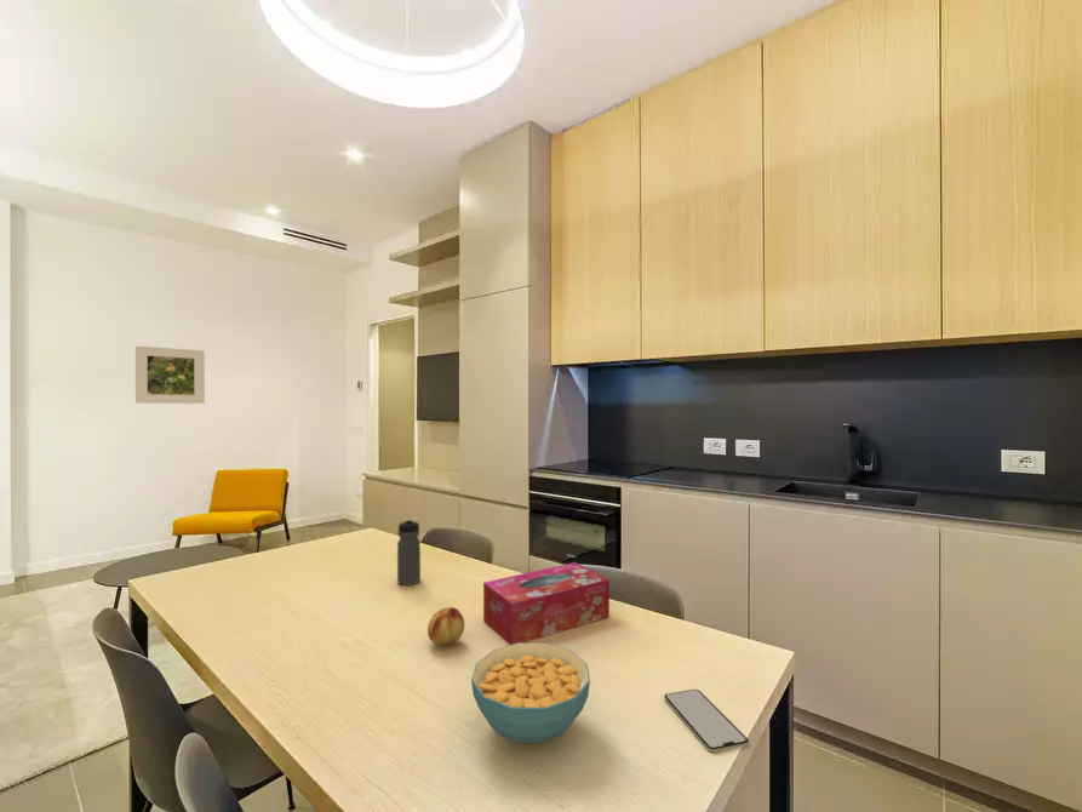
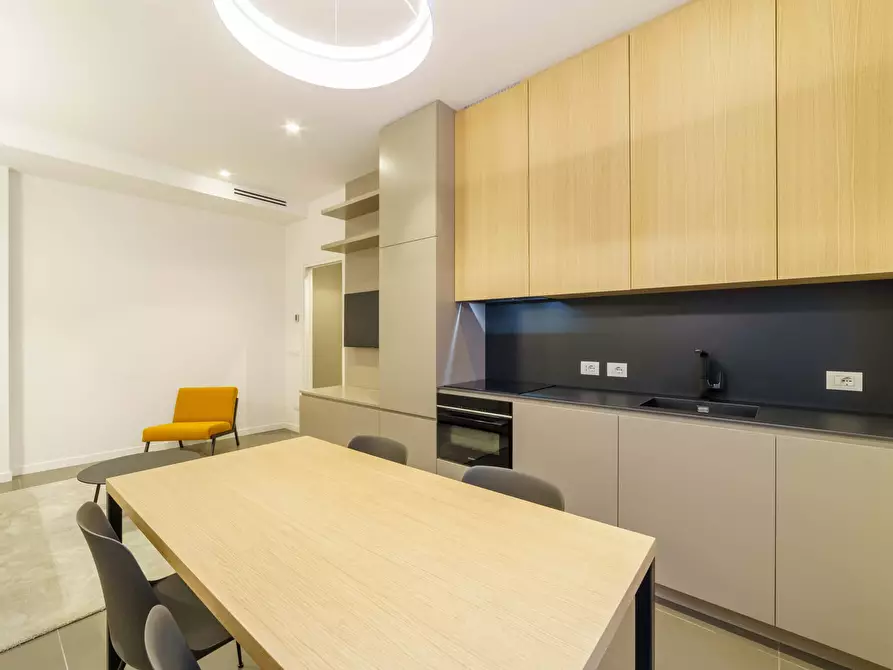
- smartphone (703, 717)
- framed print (171, 376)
- cereal bowl (531, 701)
- tissue box (546, 599)
- water bottle (408, 549)
- fruit (446, 625)
